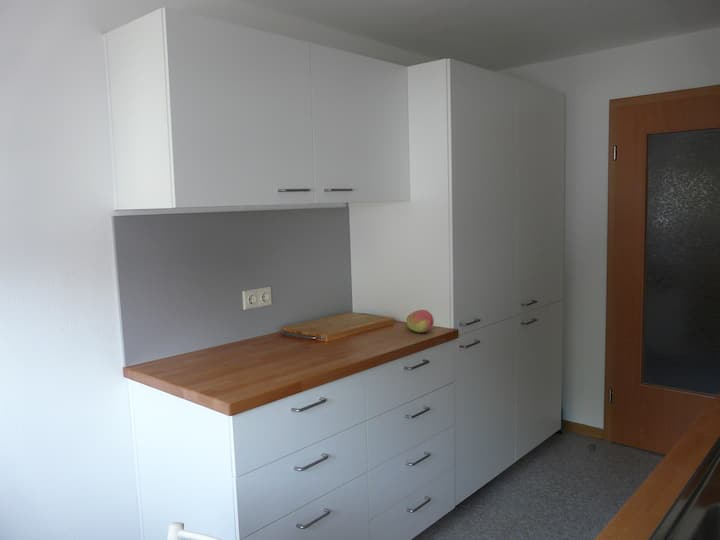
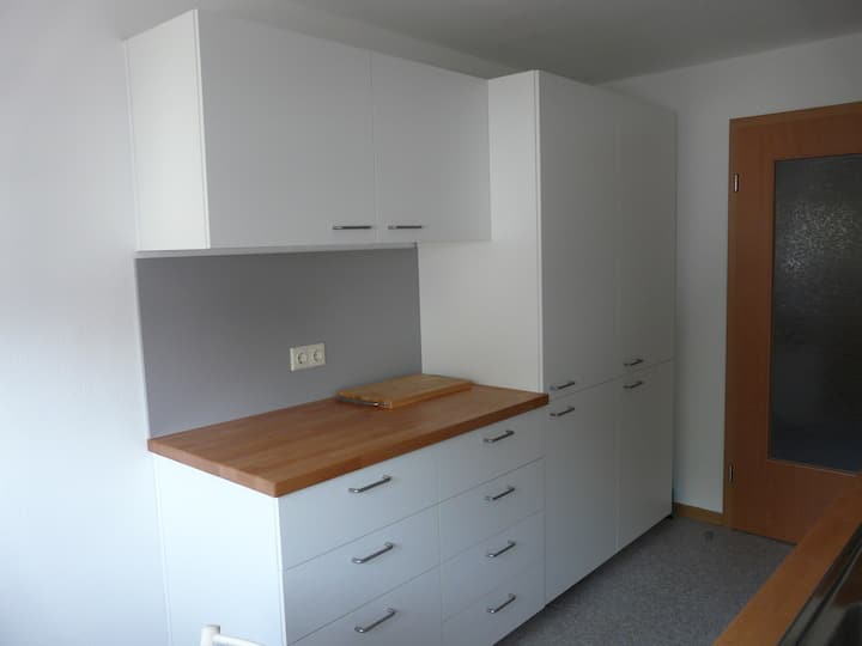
- fruit (420, 321)
